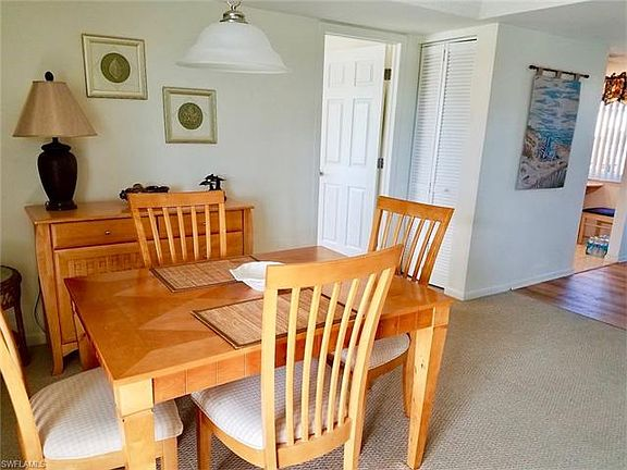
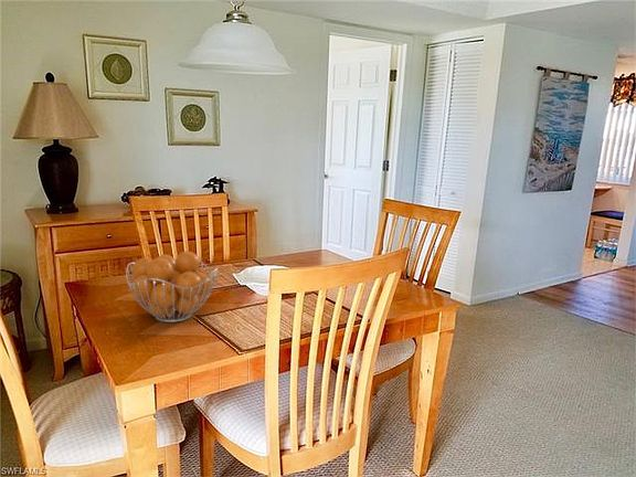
+ fruit basket (172, 285)
